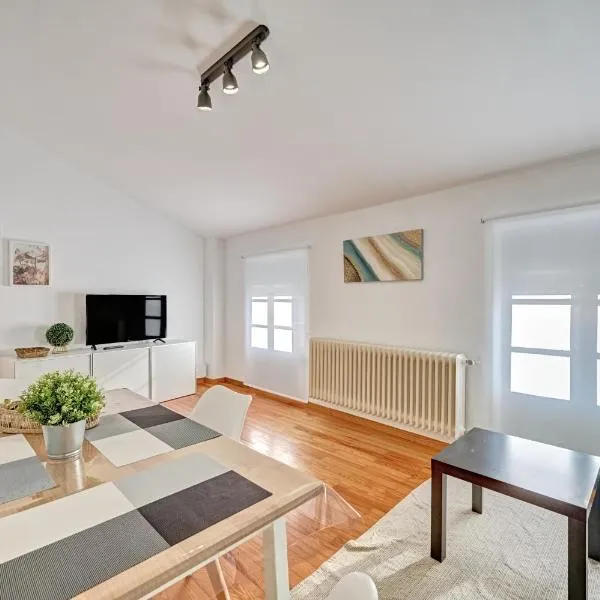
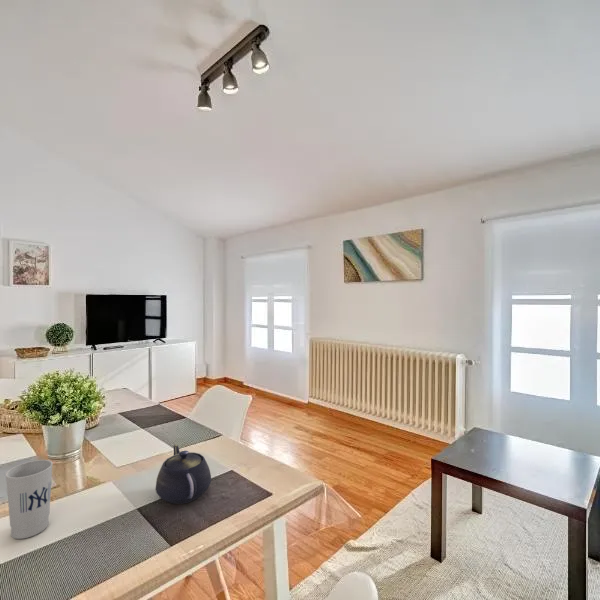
+ cup (30, 498)
+ teapot (183, 471)
